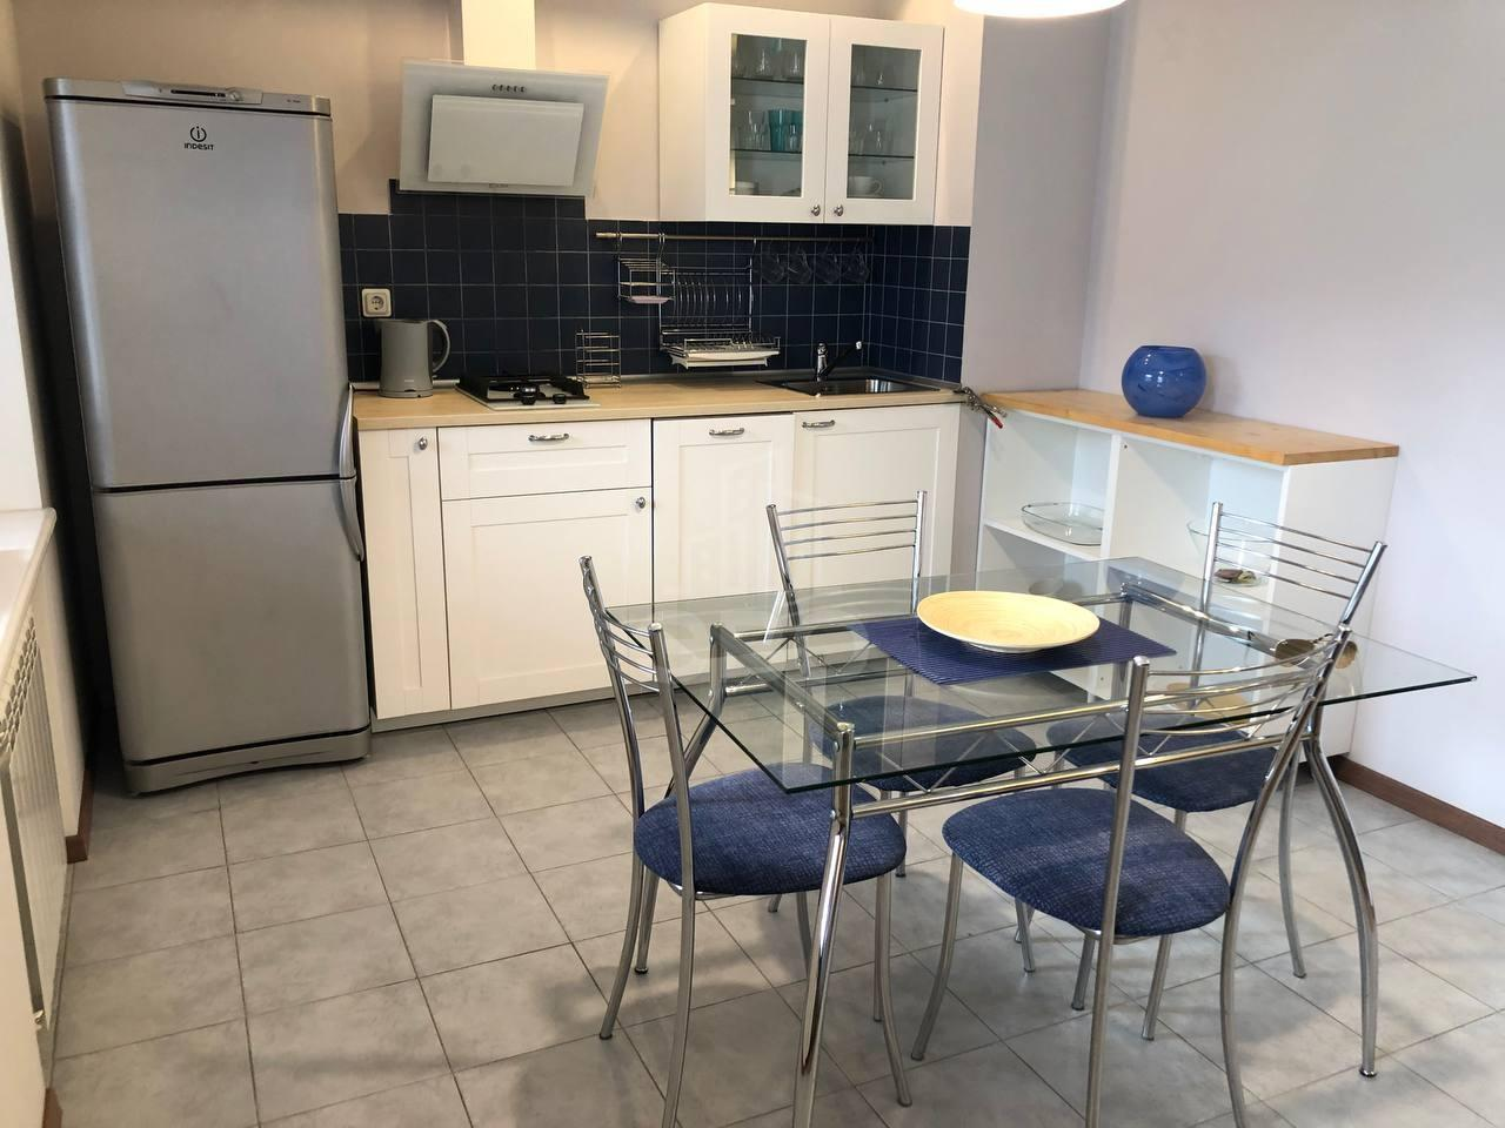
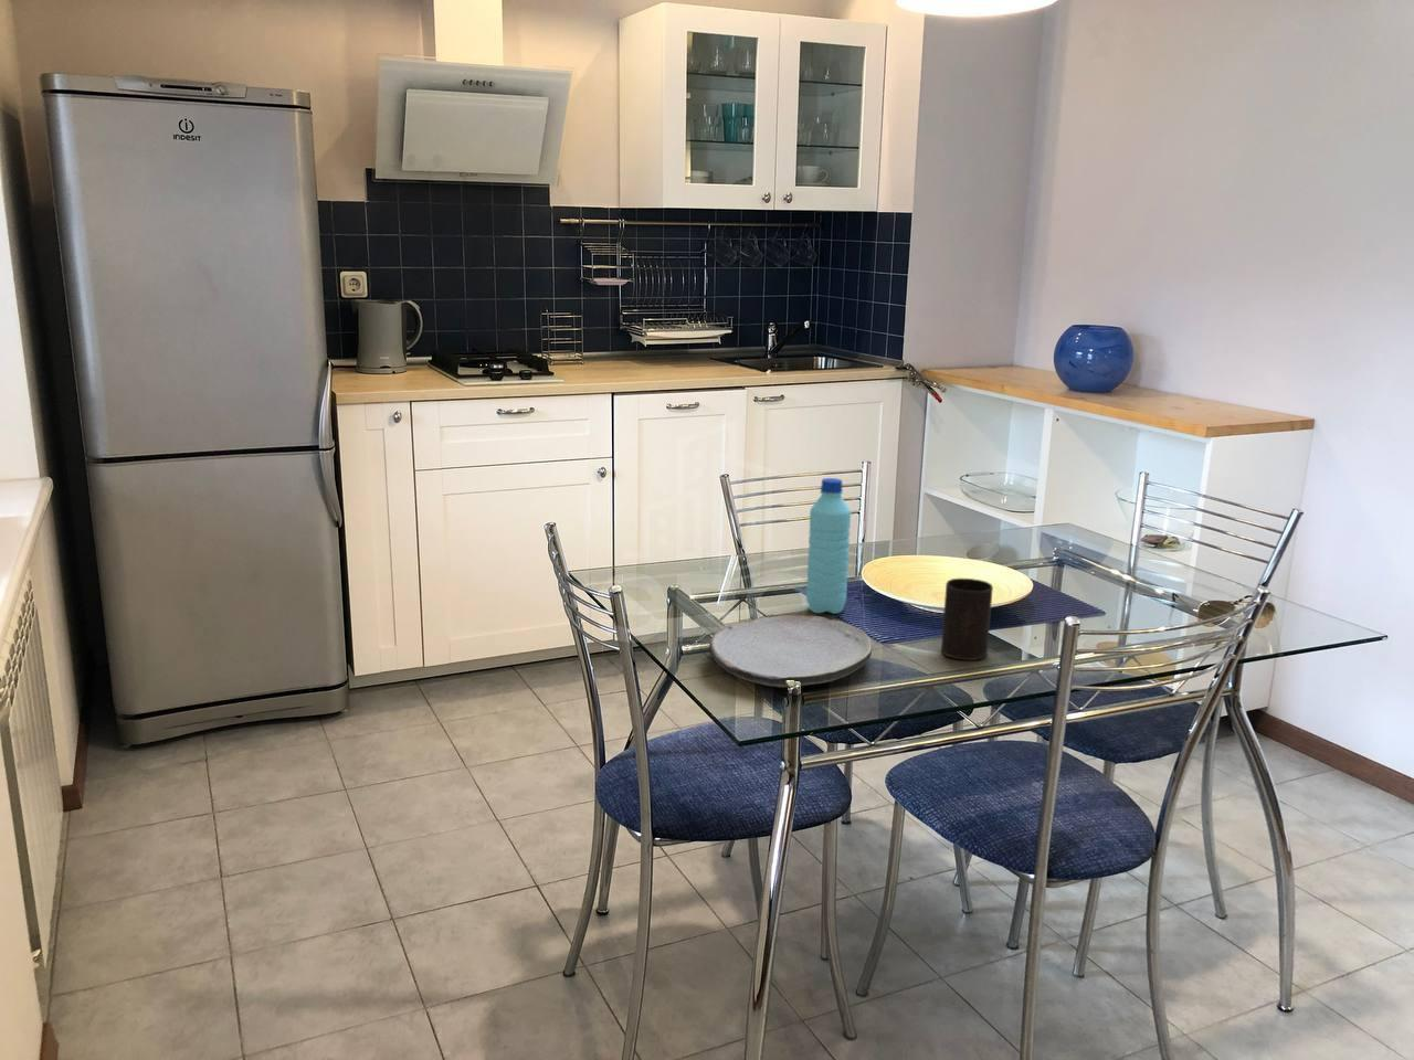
+ plate (788, 650)
+ cup (966, 618)
+ water bottle (828, 546)
